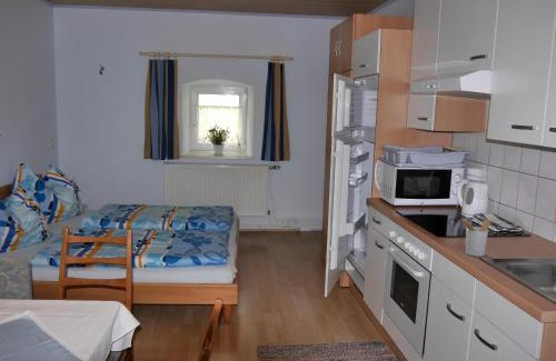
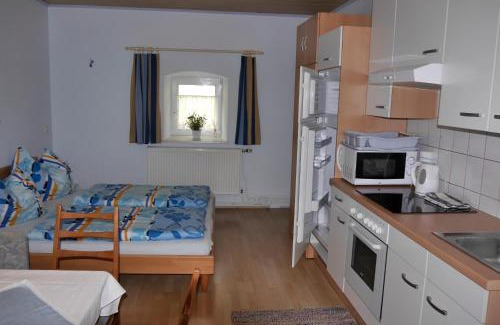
- utensil holder (473, 235)
